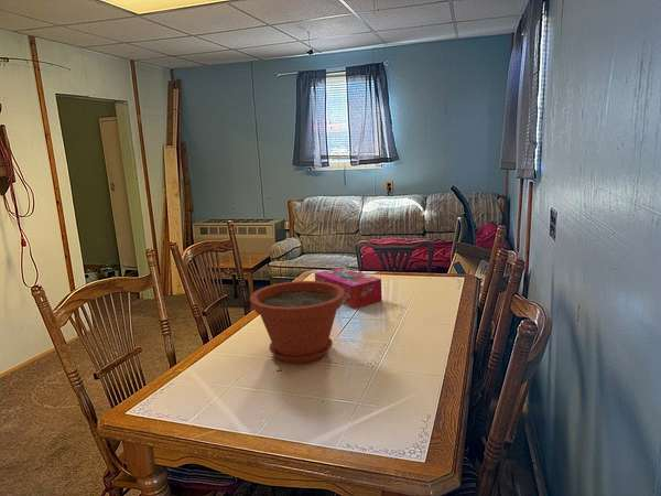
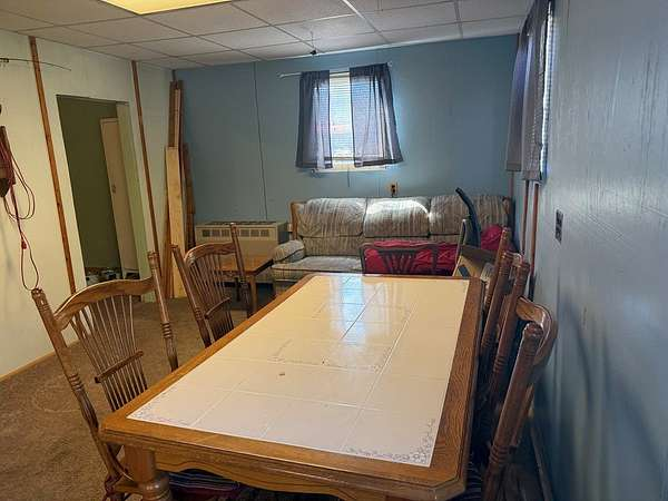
- plant pot (299, 323)
- tissue box (347, 287)
